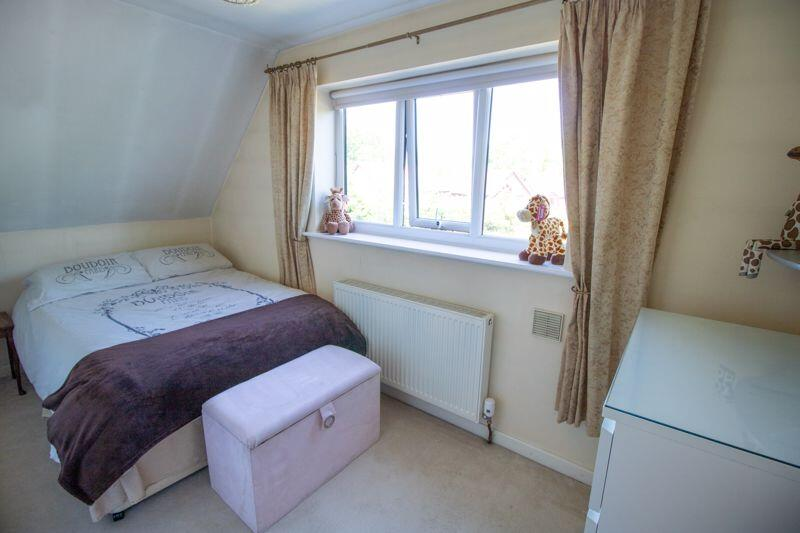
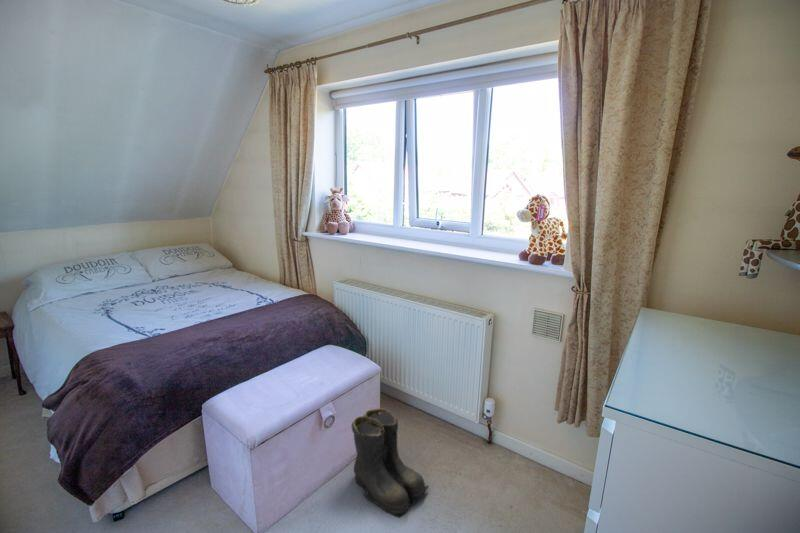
+ boots (387, 457)
